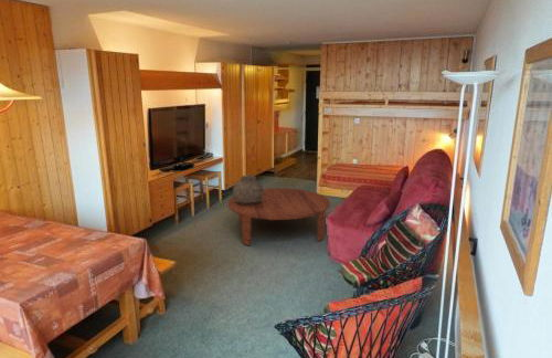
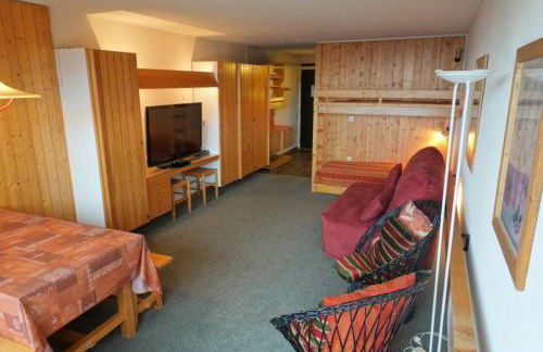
- coffee table (278, 214)
- ceramic pot (247, 189)
